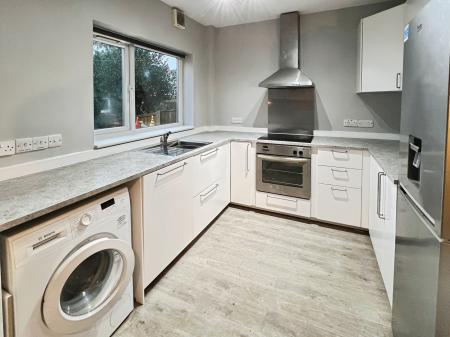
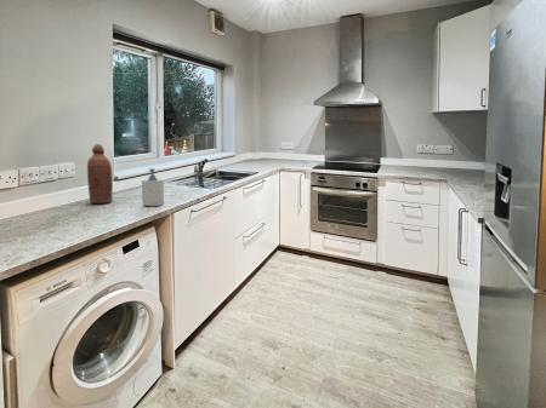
+ bottle (99, 173)
+ soap bottle (153, 186)
